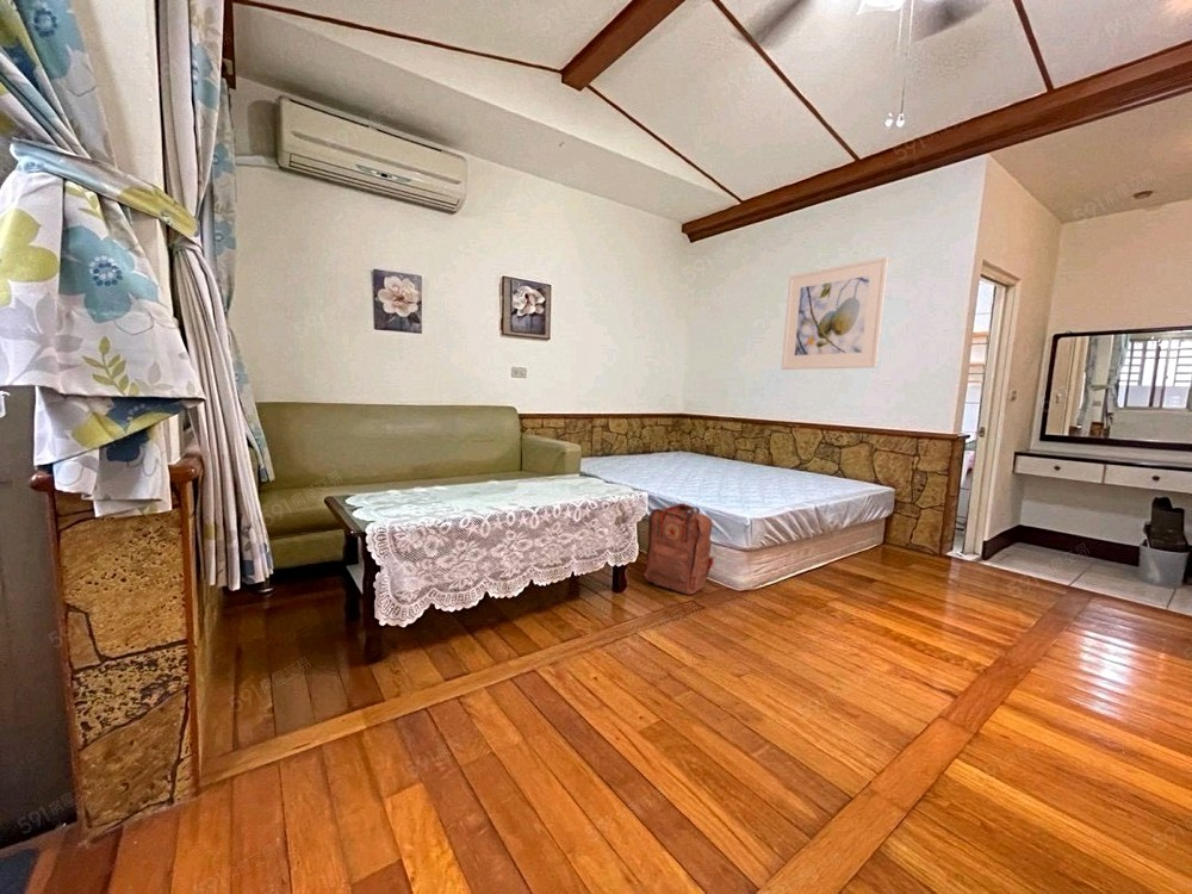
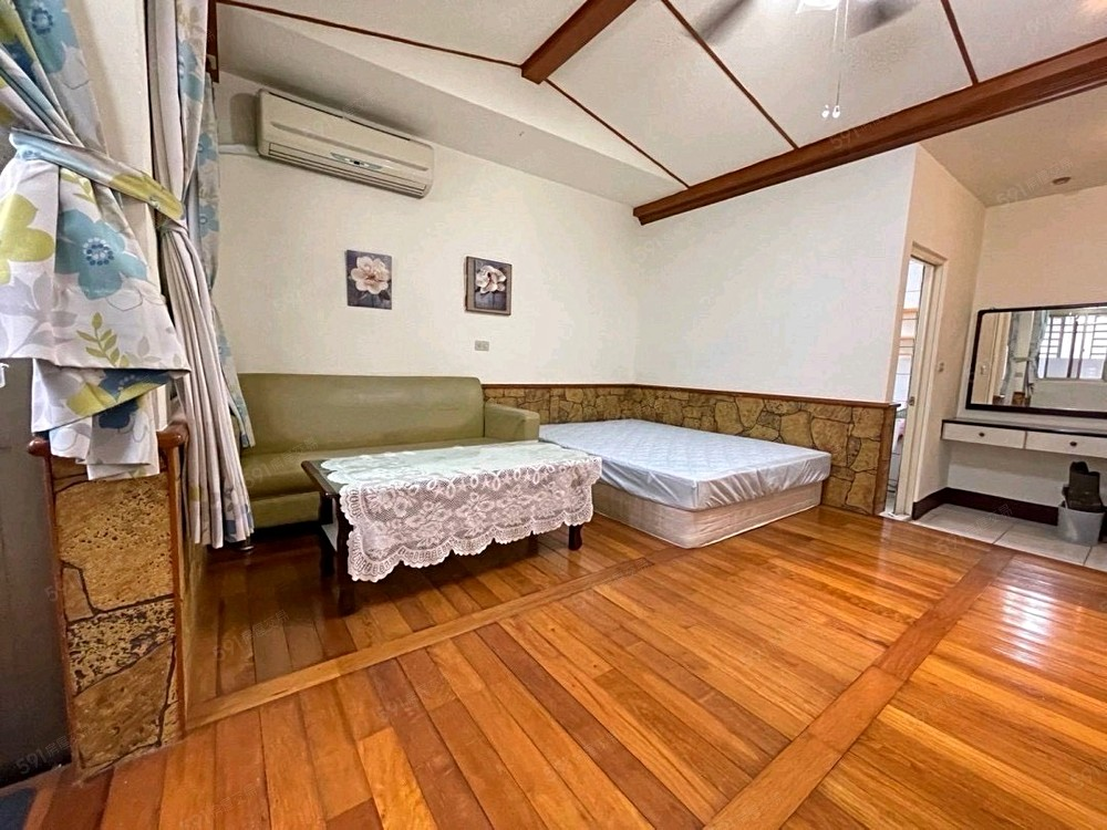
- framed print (830, 318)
- backpack (677, 542)
